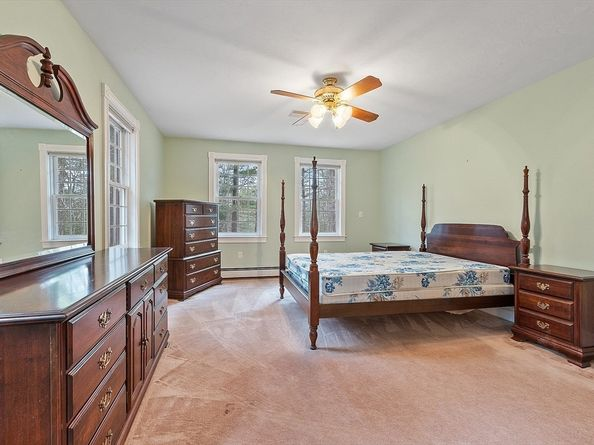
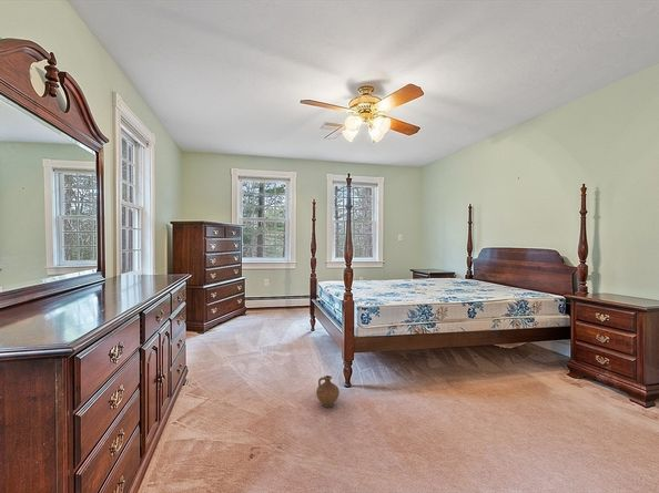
+ ceramic jug (327, 390)
